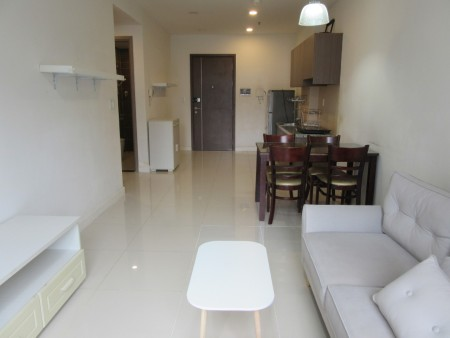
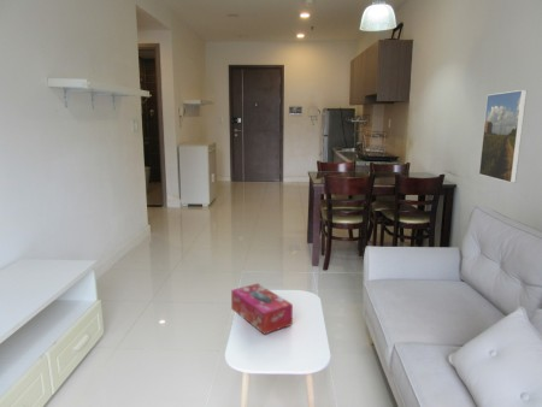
+ tissue box (260, 306)
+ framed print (500, 136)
